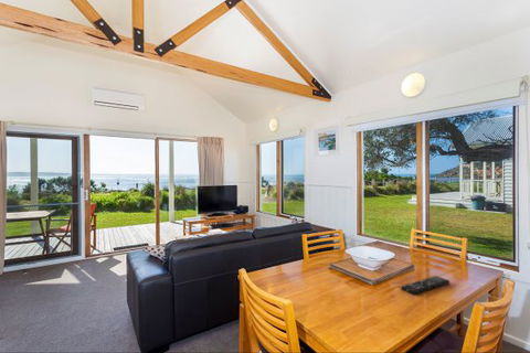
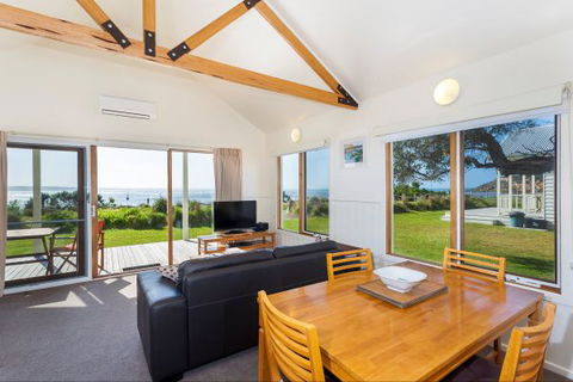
- remote control (425, 284)
